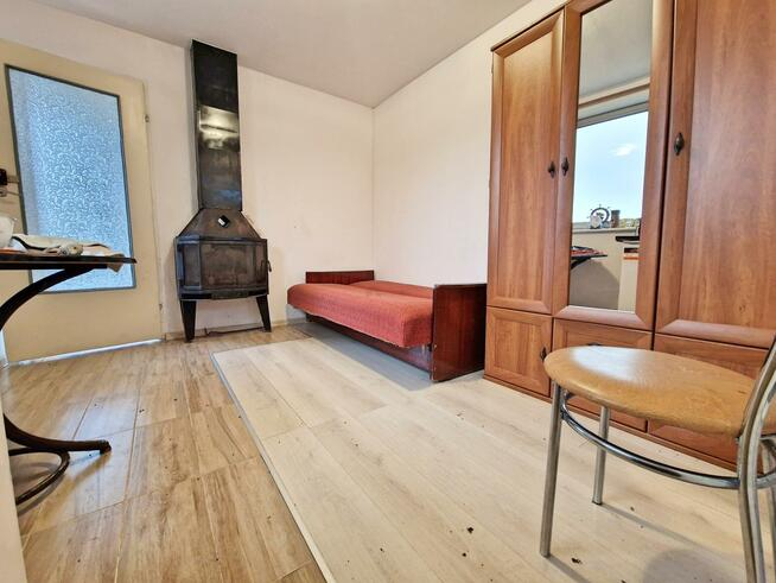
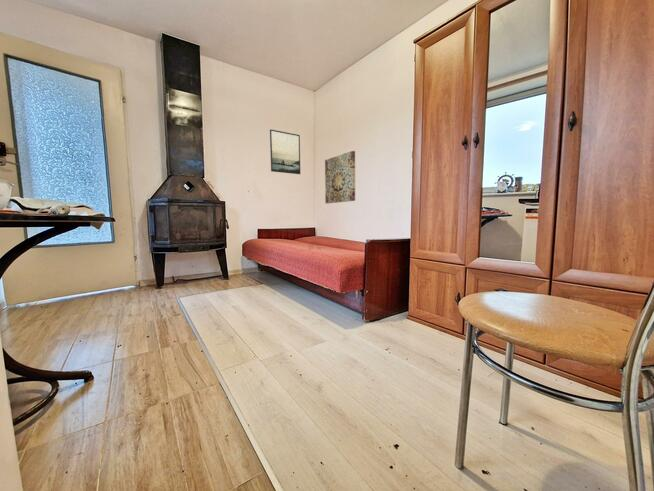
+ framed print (285, 152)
+ wall art (339, 179)
